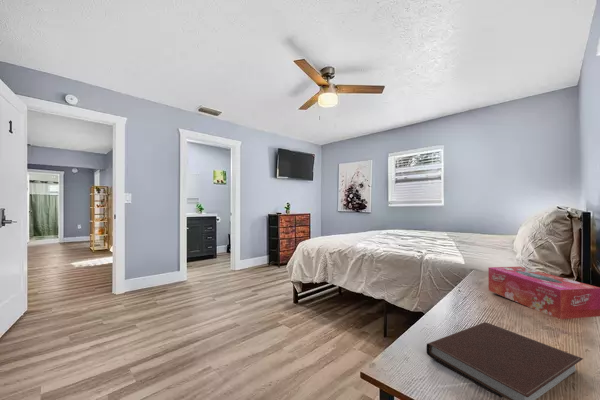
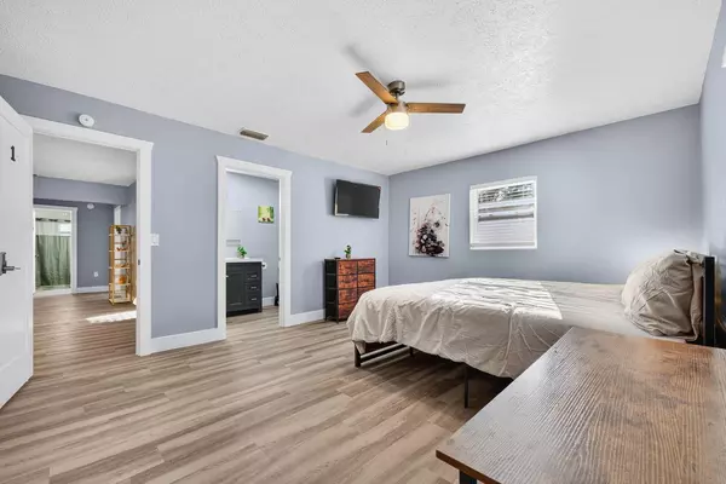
- tissue box (537, 289)
- notebook (500, 356)
